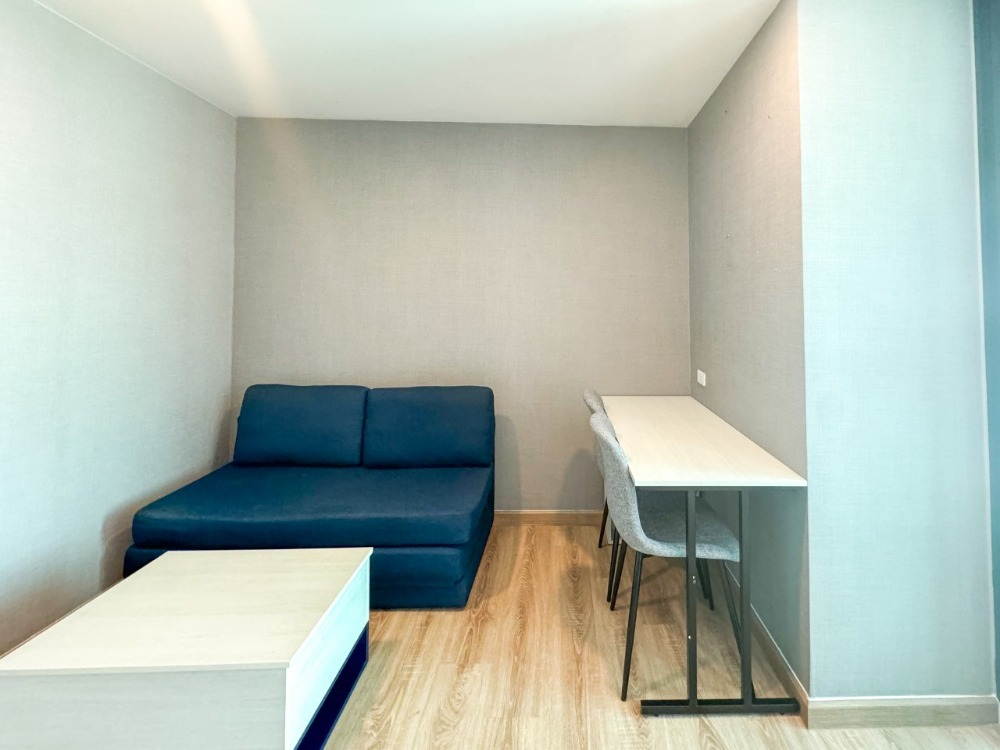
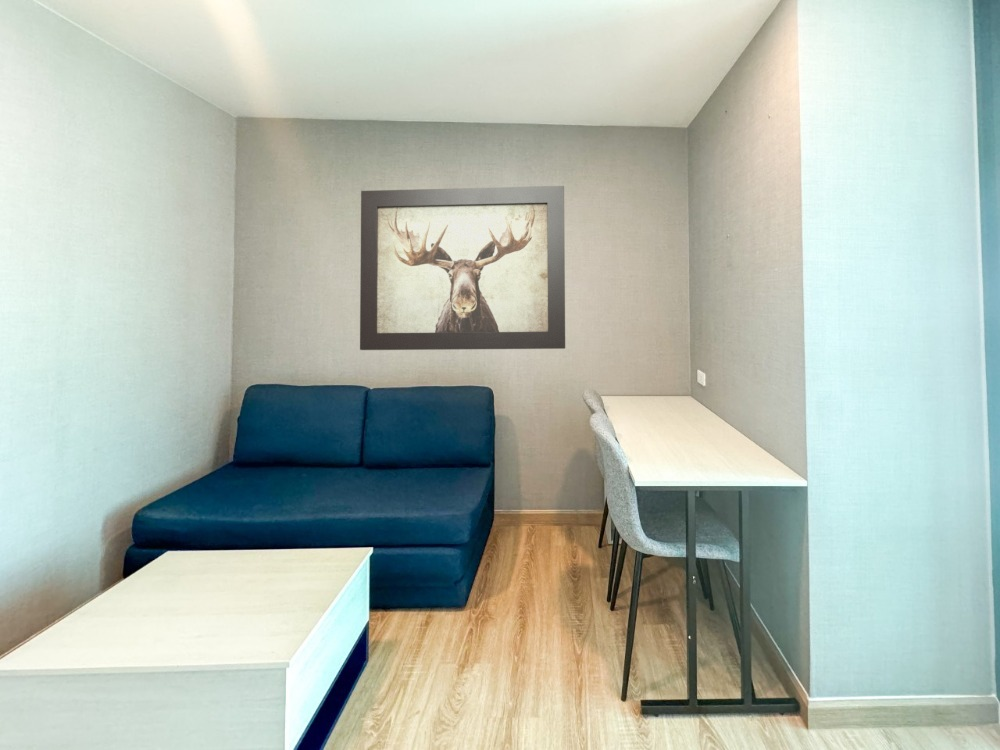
+ wall art (461, 268)
